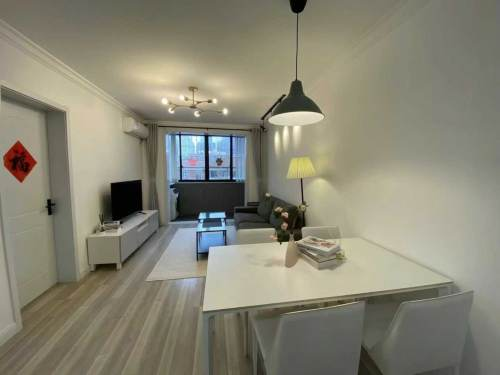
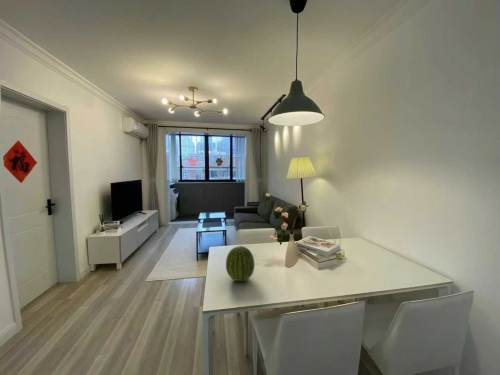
+ fruit (240, 263)
